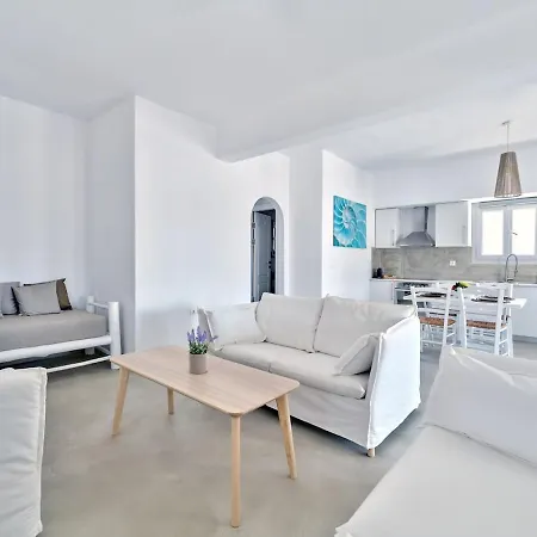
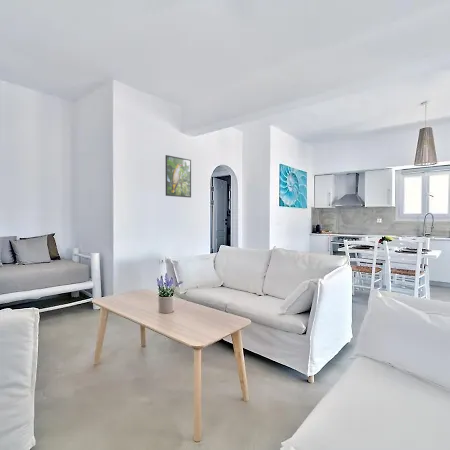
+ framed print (178, 177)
